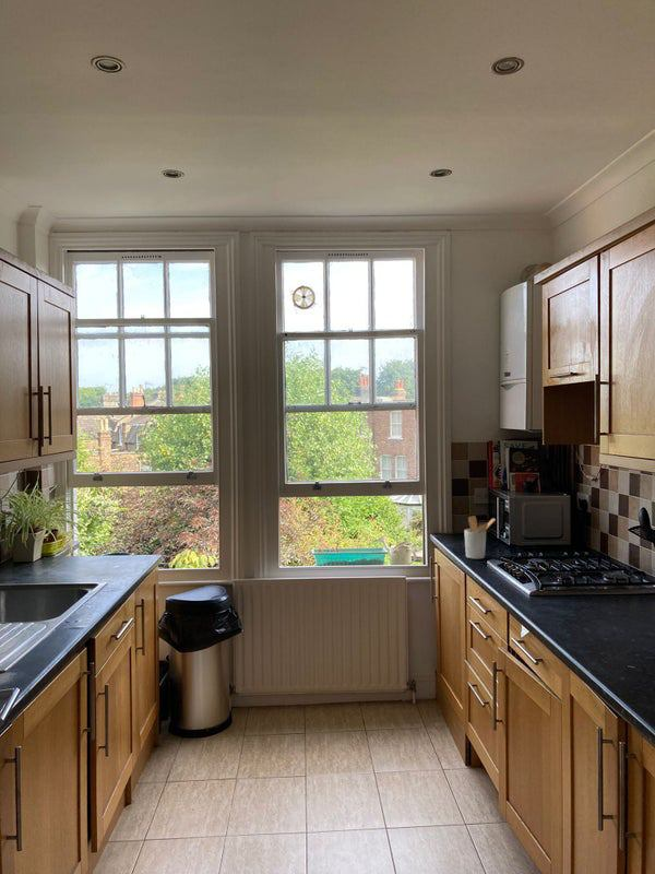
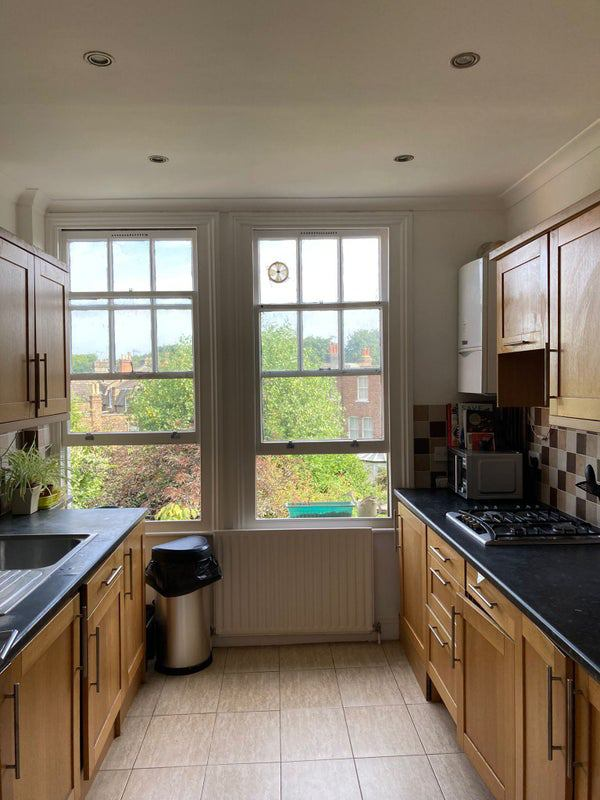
- utensil holder (480, 536)
